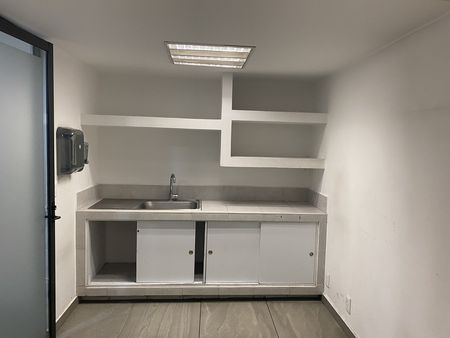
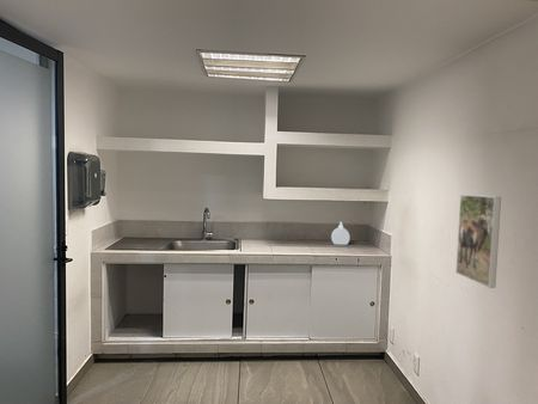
+ soap bottle (340, 233)
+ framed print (476, 238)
